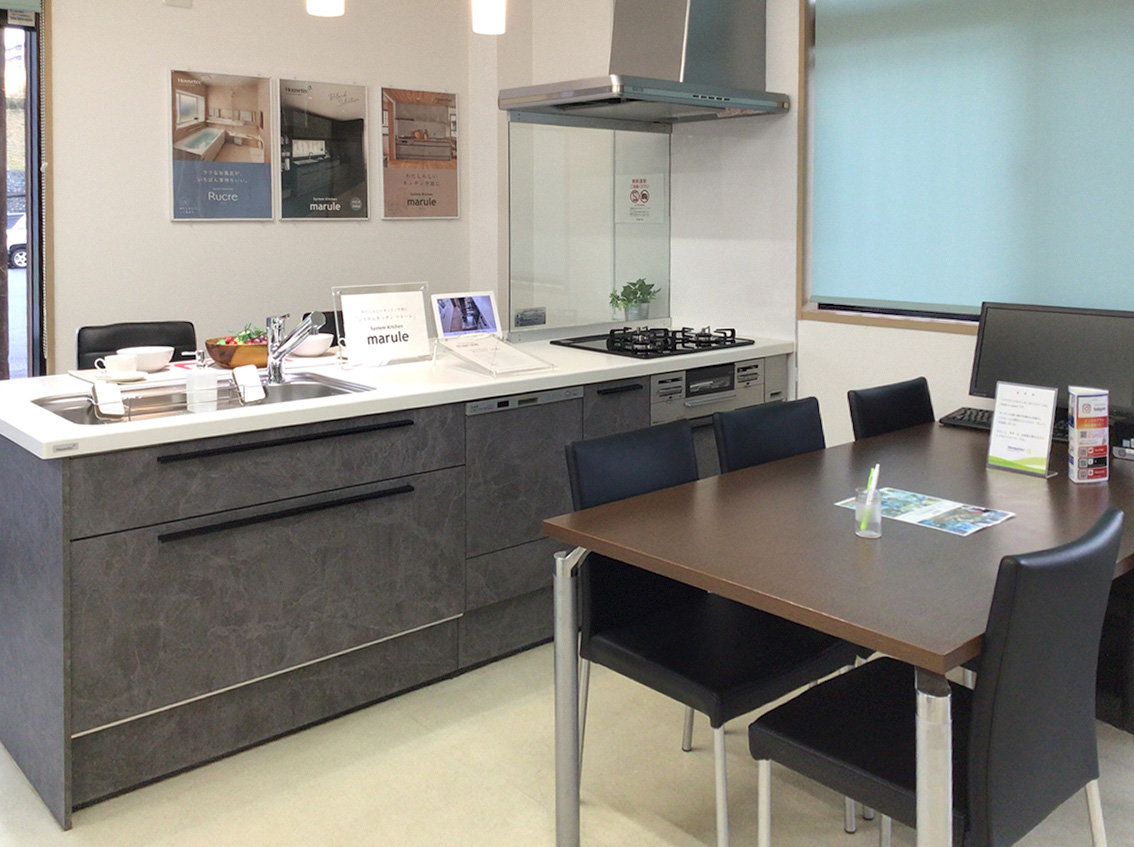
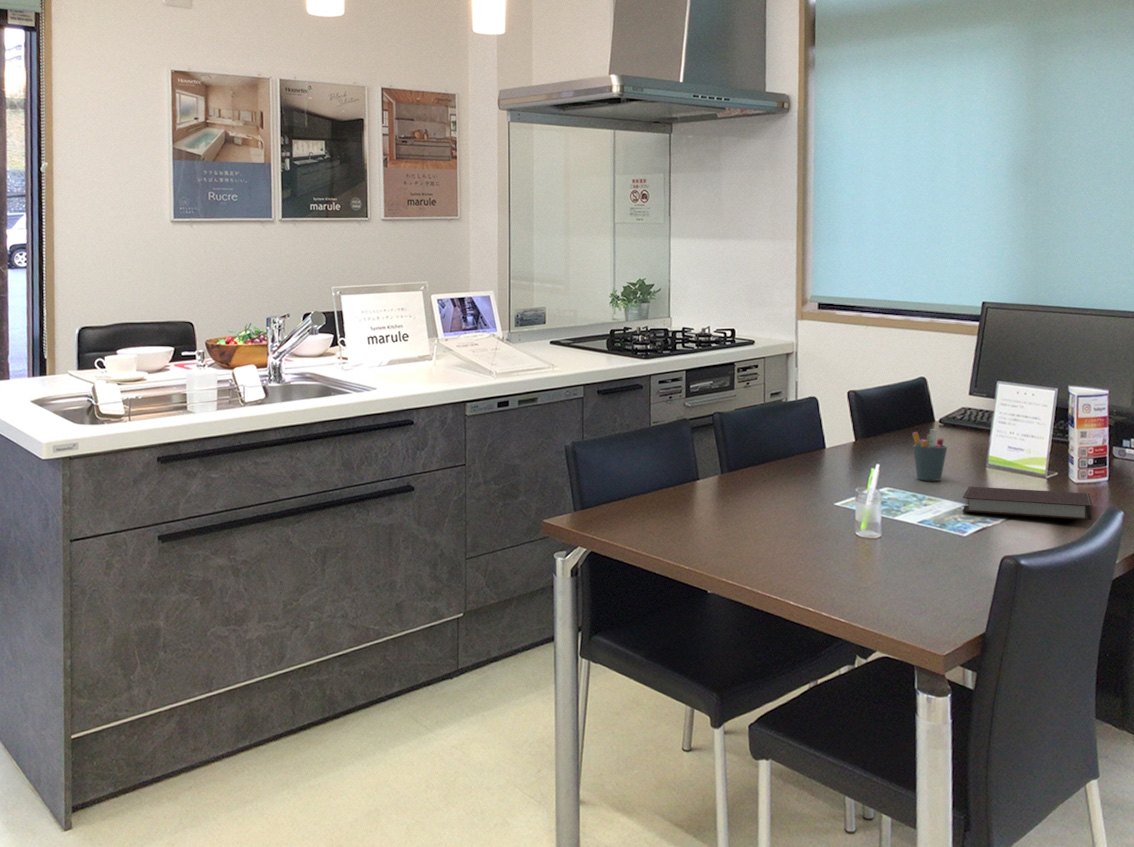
+ pen holder (929, 453)
+ notebook (1026, 501)
